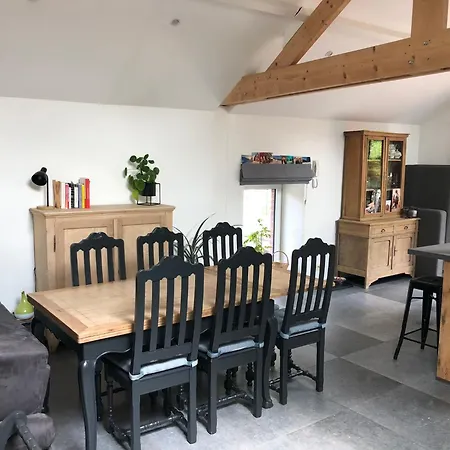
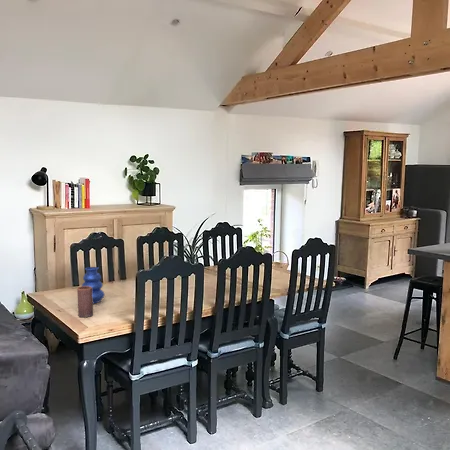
+ candle (85, 301)
+ vase (92, 285)
